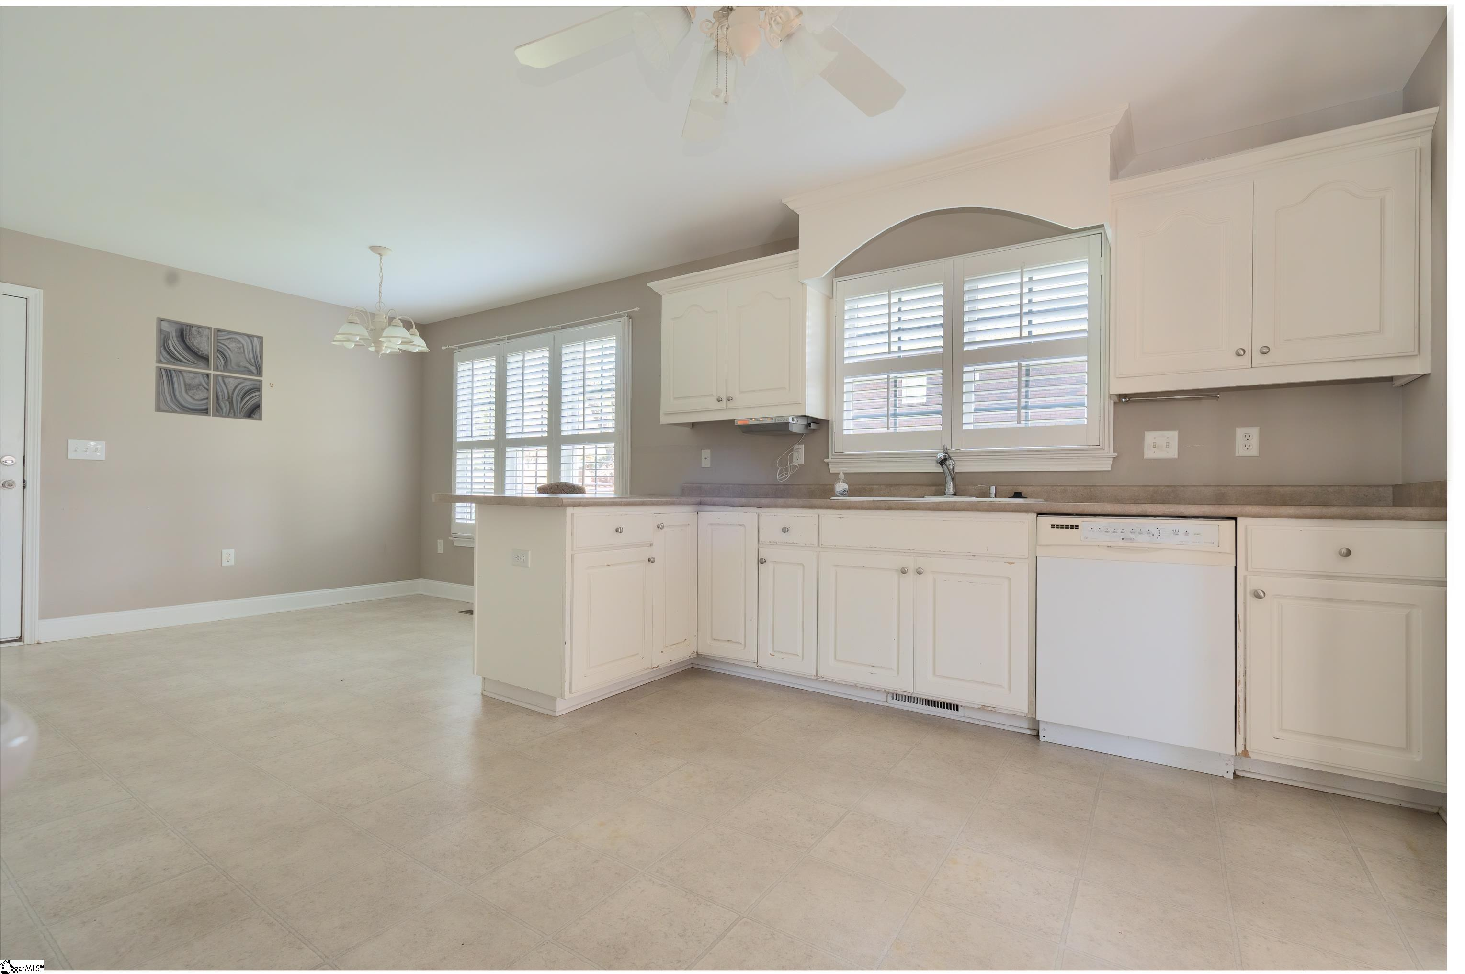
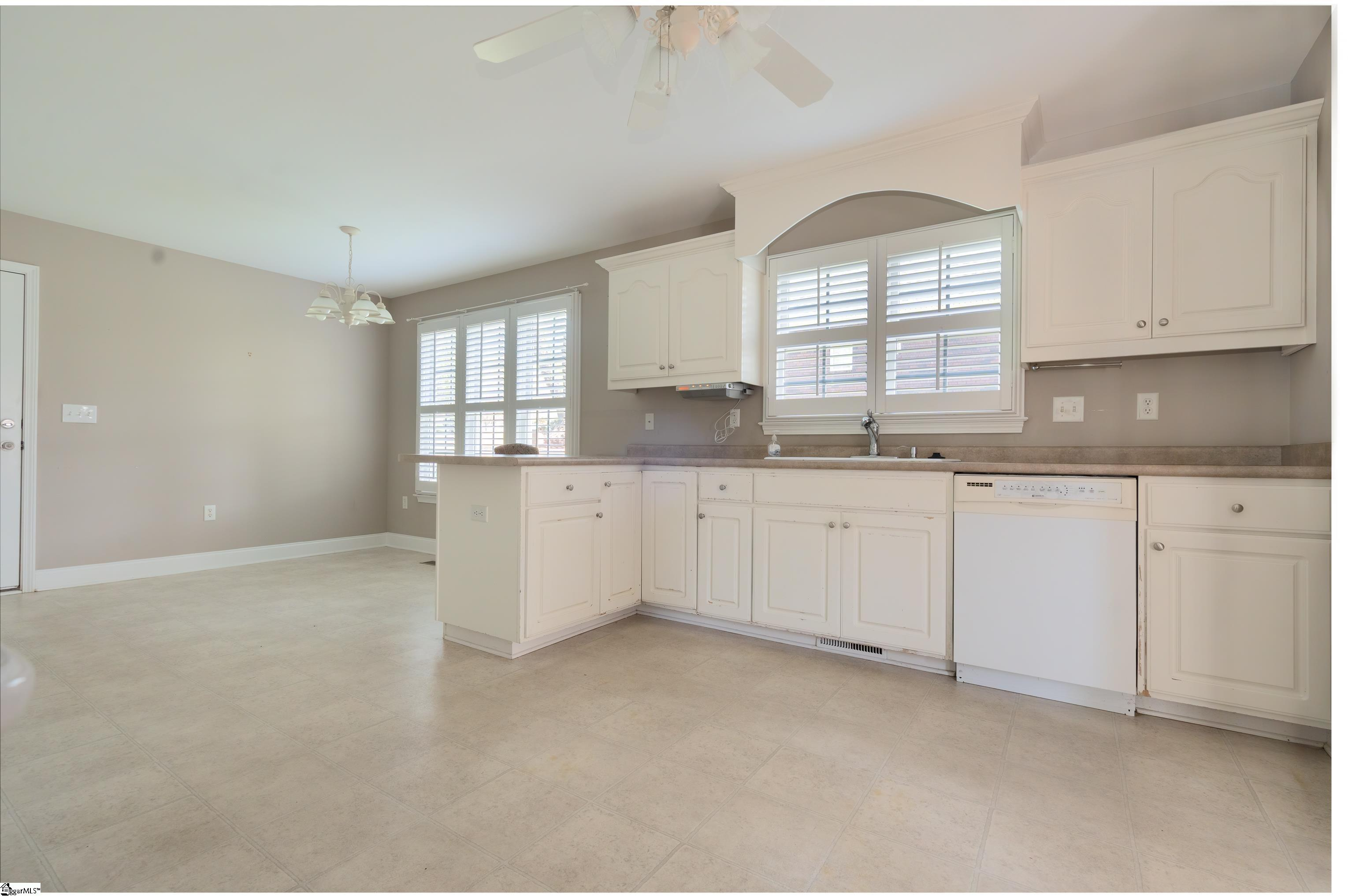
- wall art (213, 371)
